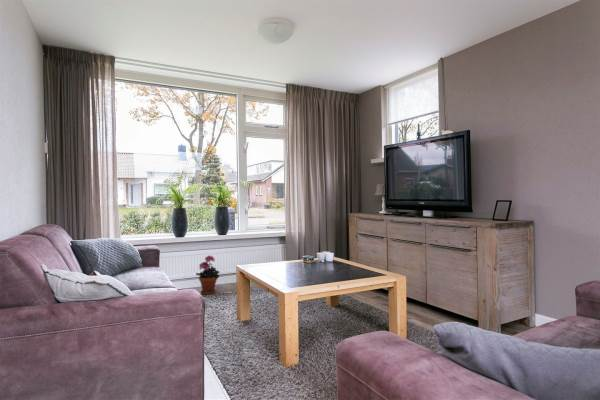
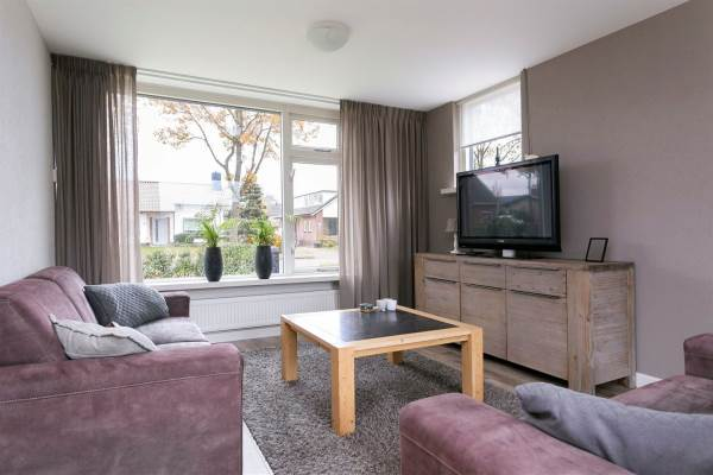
- potted plant (208, 274)
